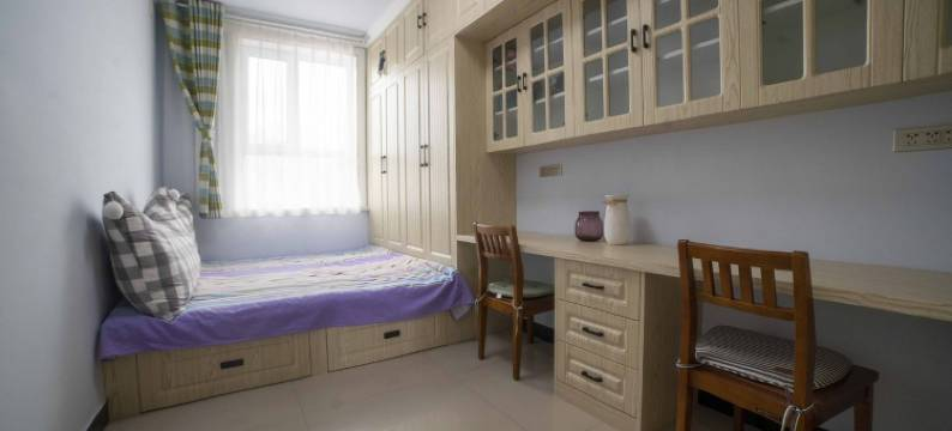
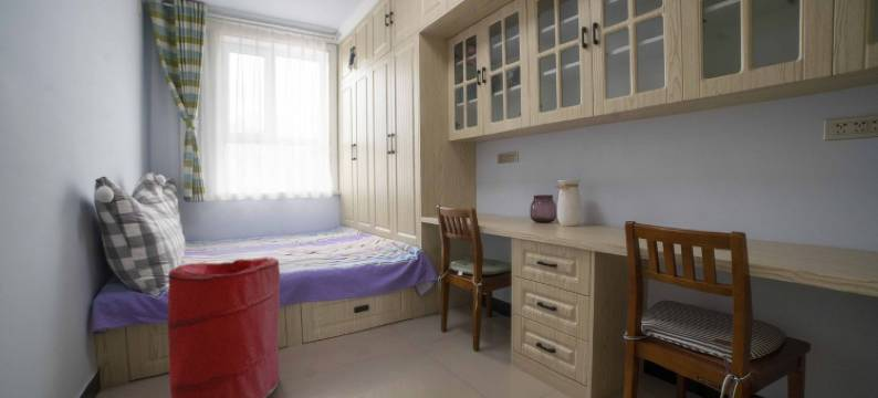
+ laundry hamper (228, 324)
